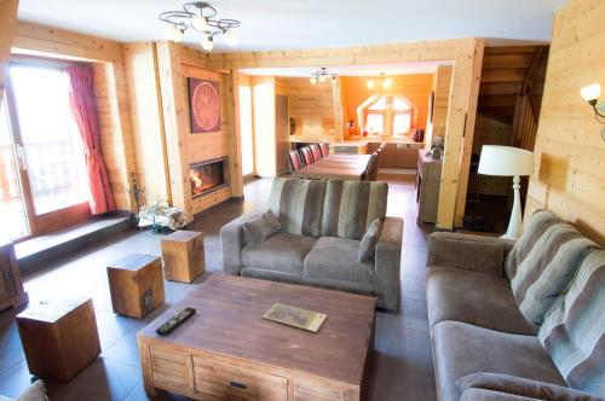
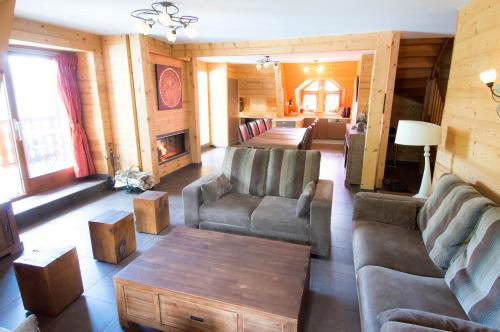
- remote control (177, 320)
- cash (294, 315)
